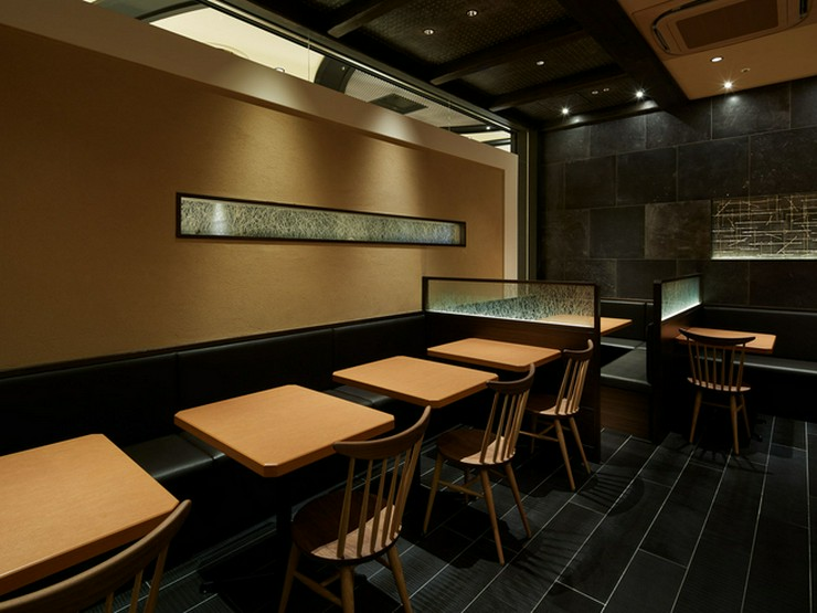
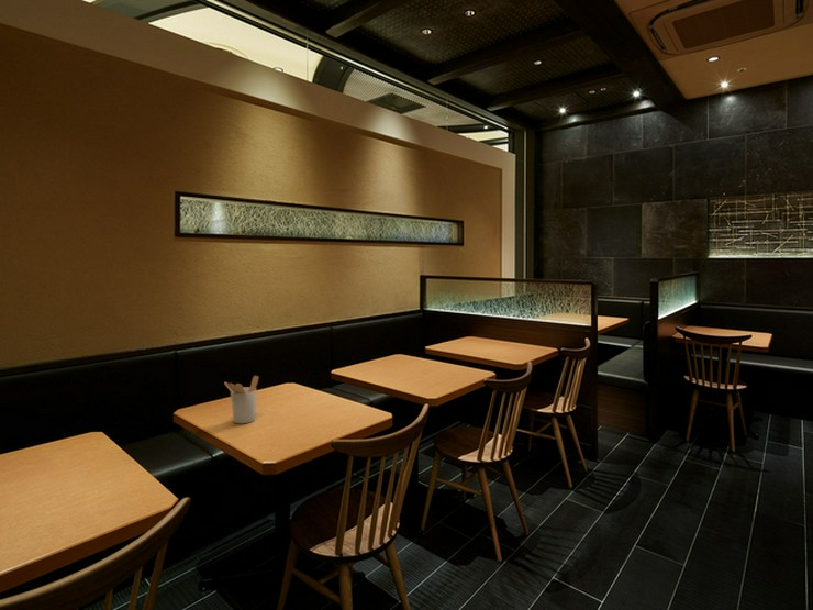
+ utensil holder (241, 399)
